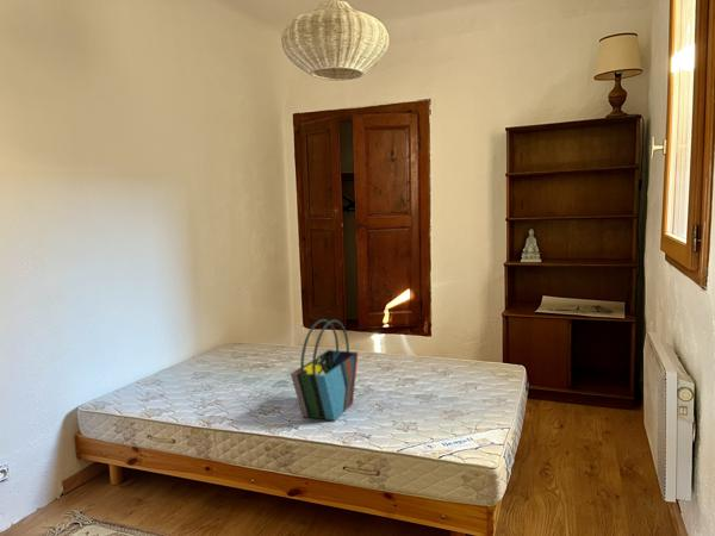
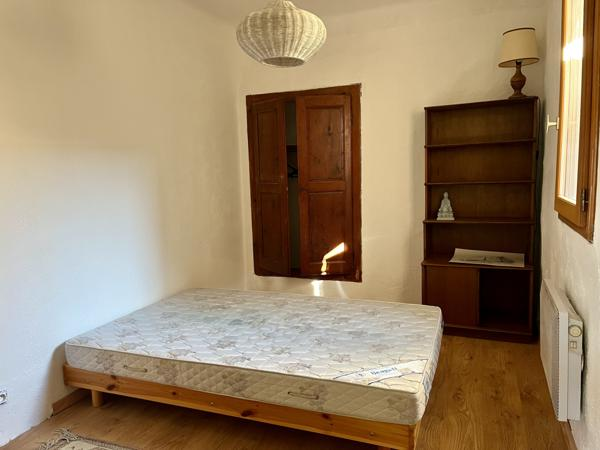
- tote bag (327, 364)
